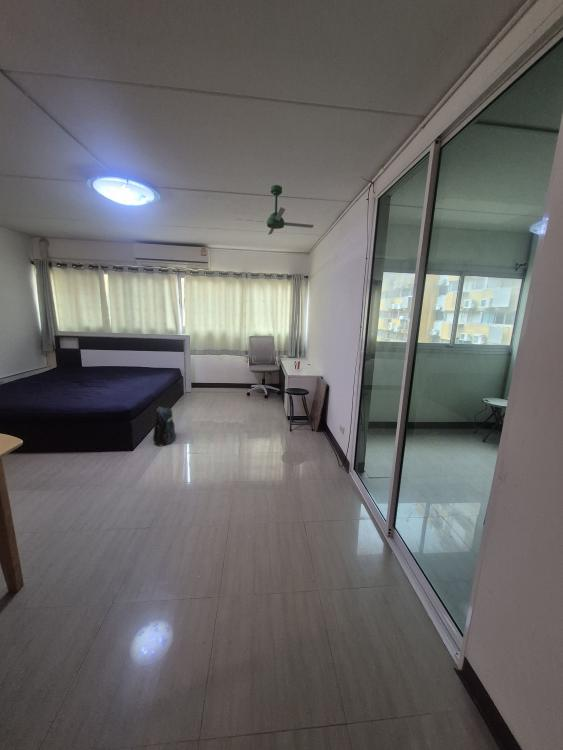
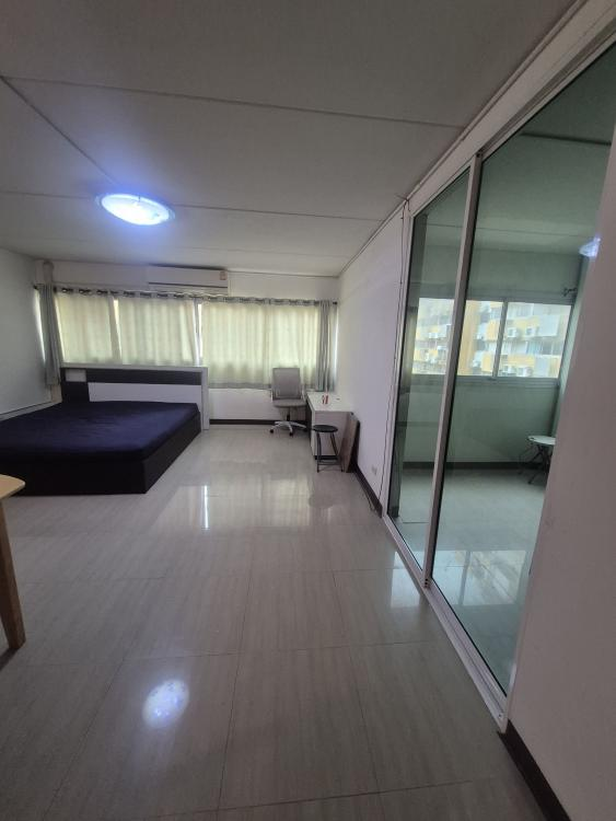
- backpack (163, 422)
- ceiling fan (275, 207)
